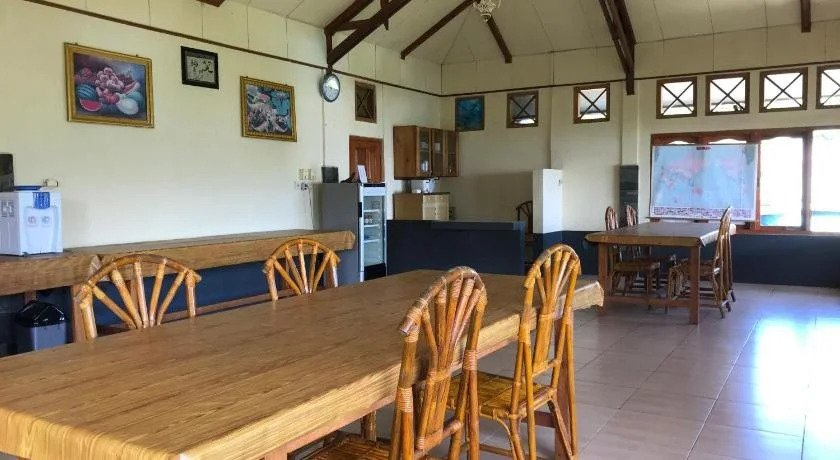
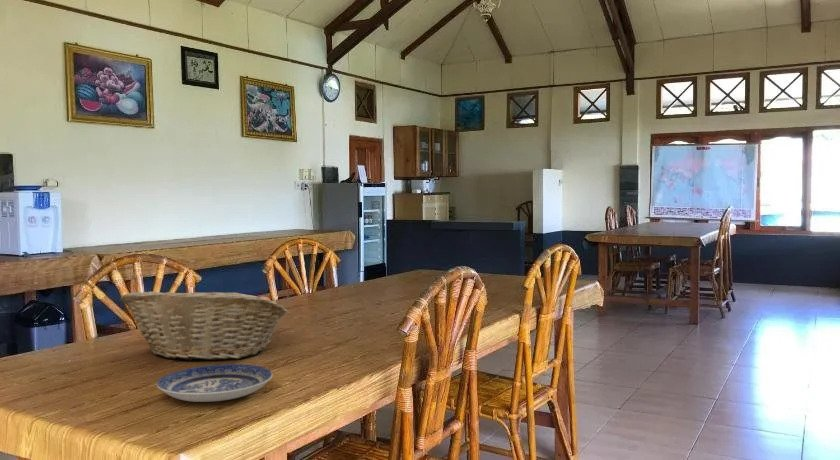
+ fruit basket (205, 318)
+ plate (216, 385)
